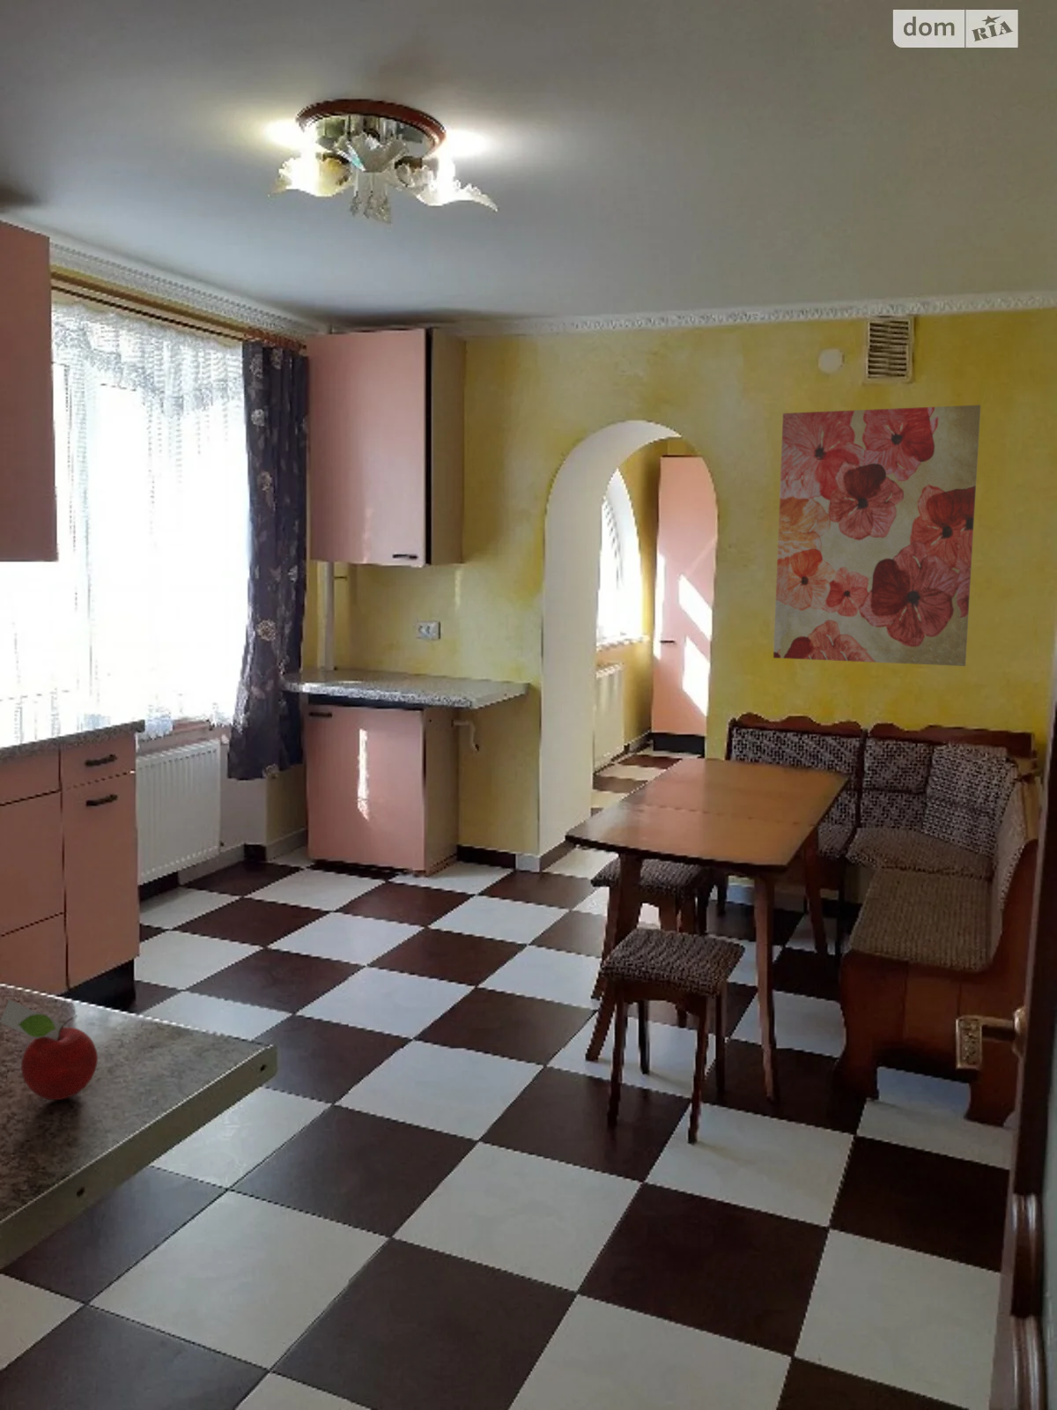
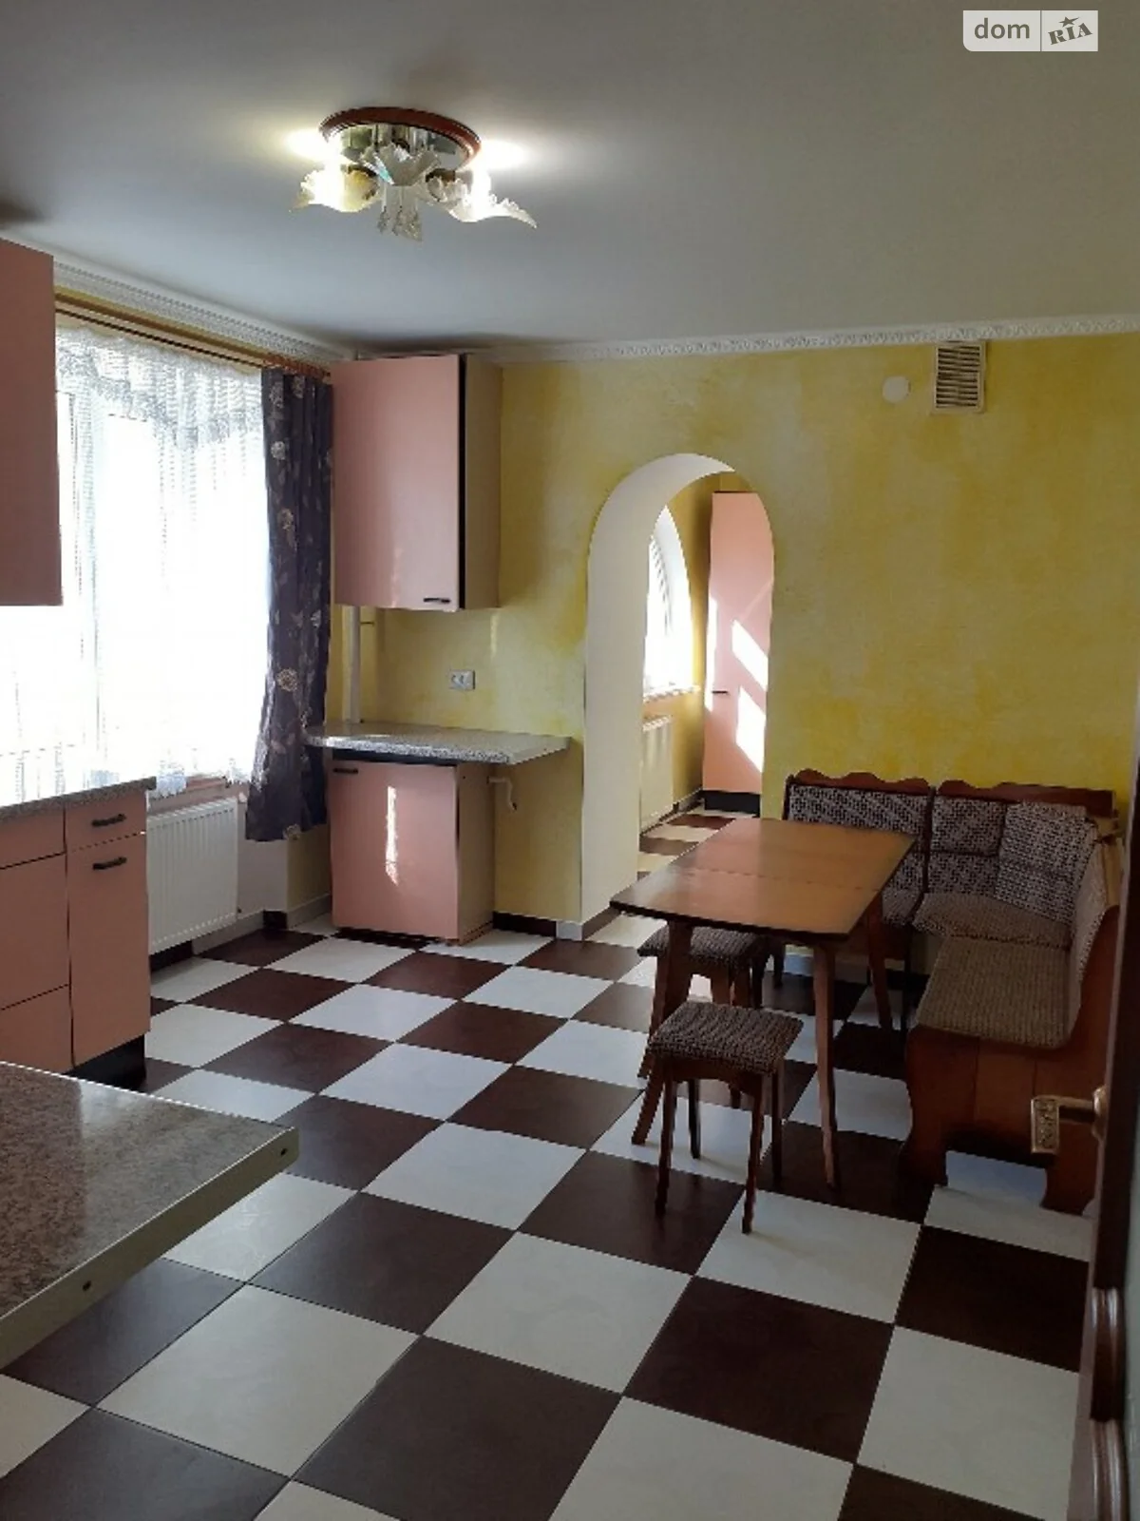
- wall art (872, 536)
- fruit (49, 1050)
